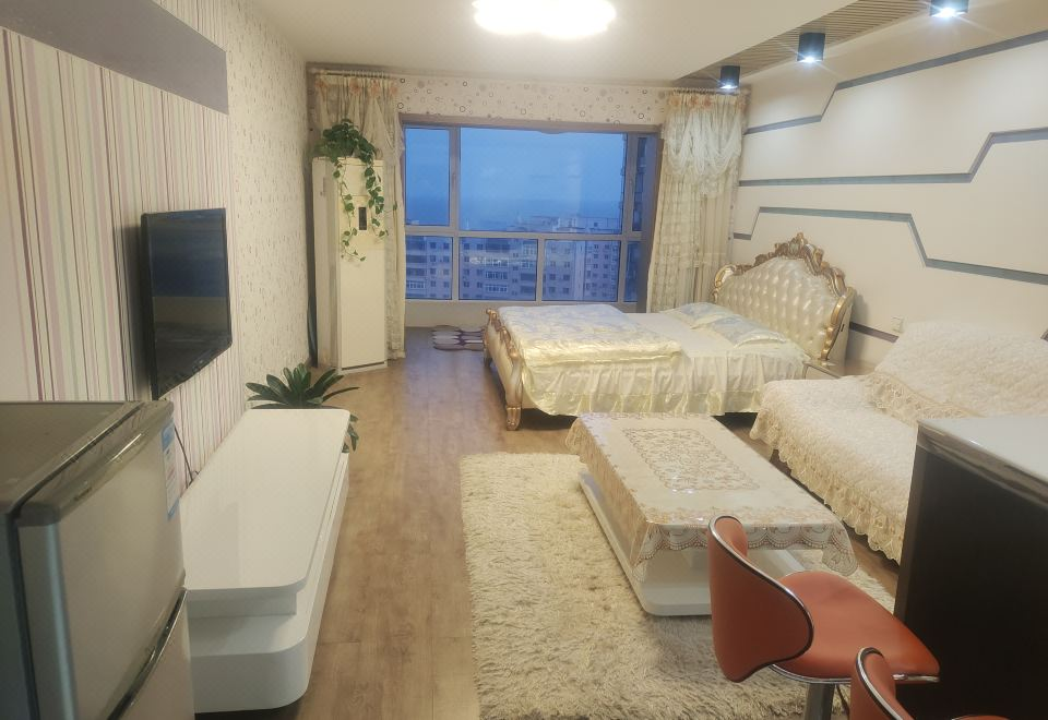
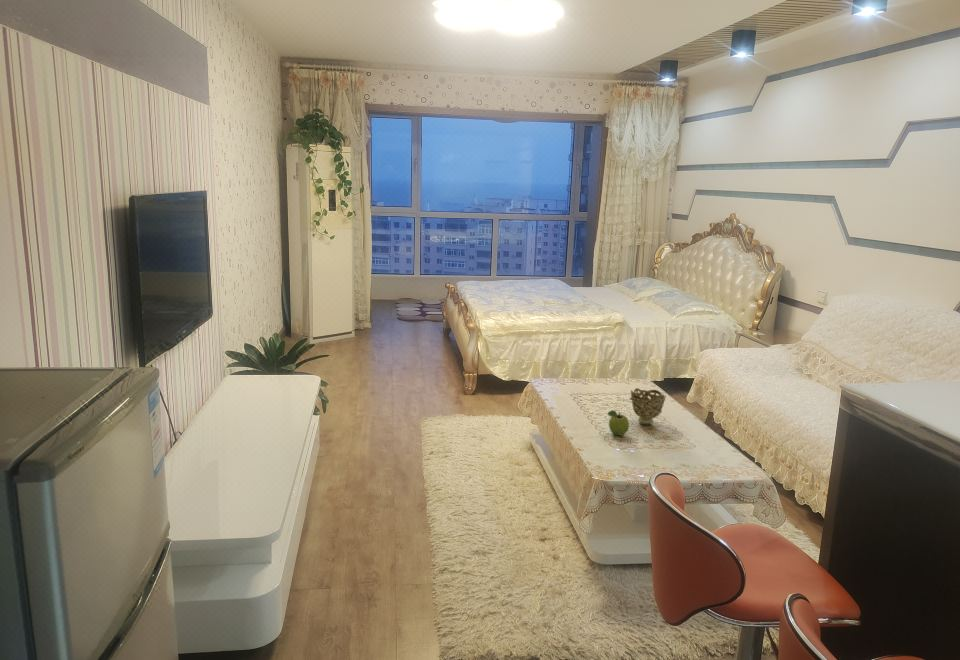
+ fruit (617, 422)
+ decorative bowl (646, 408)
